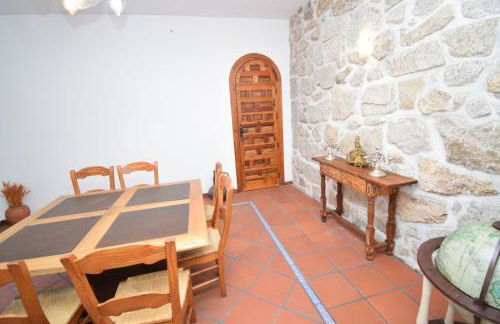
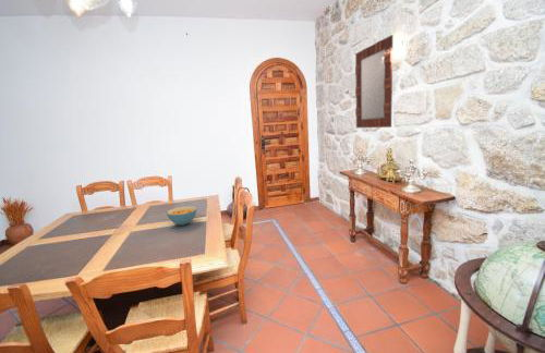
+ home mirror (372, 87)
+ cereal bowl (182, 217)
